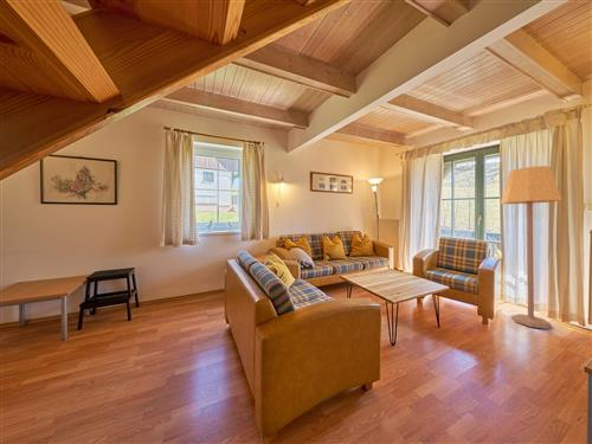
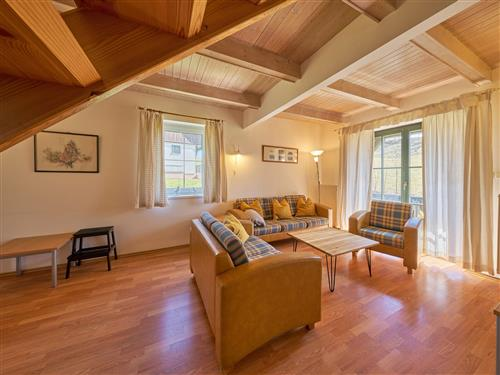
- lamp (529, 245)
